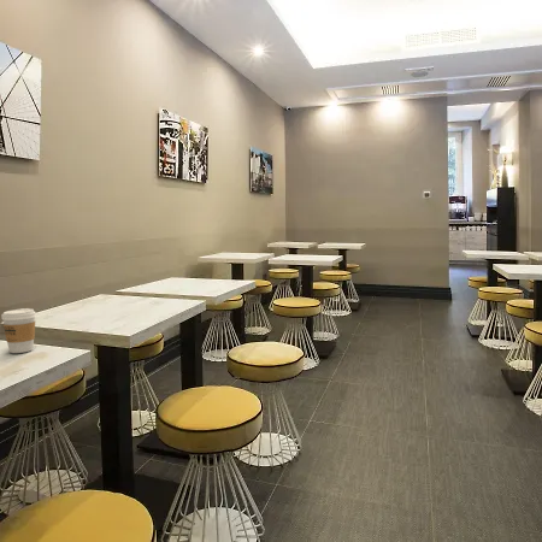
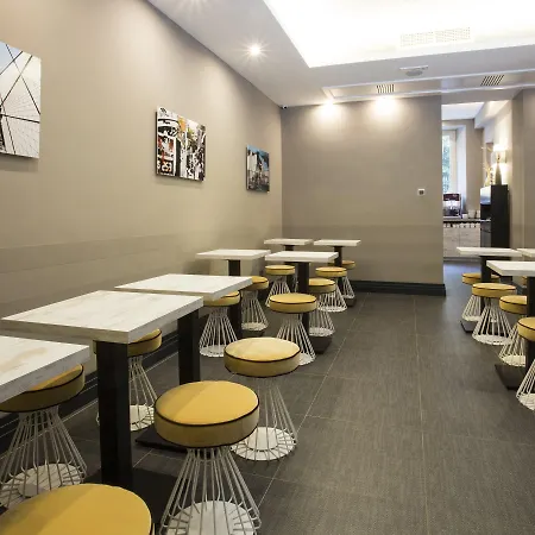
- coffee cup (19, 330)
